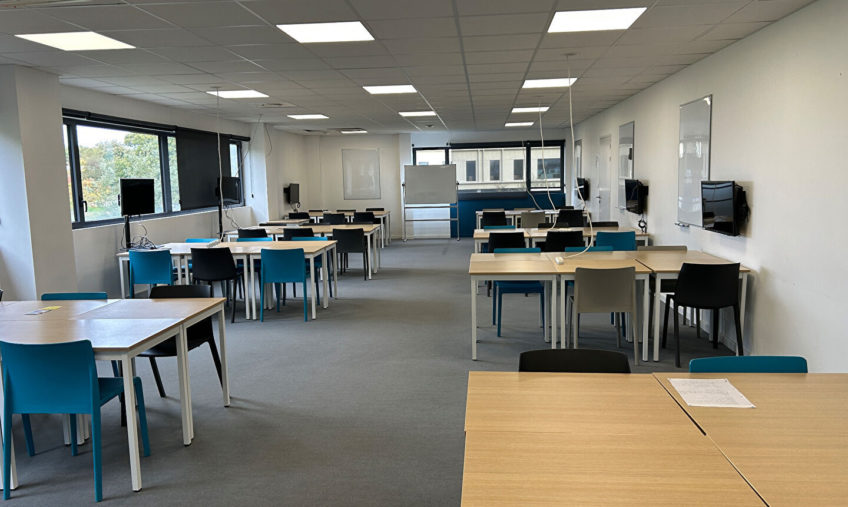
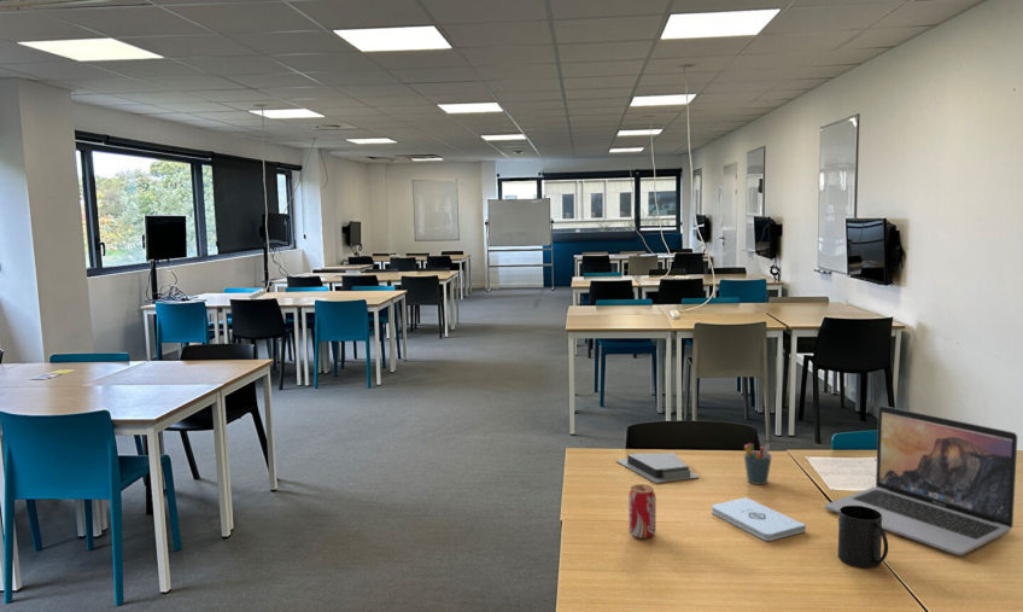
+ beverage can (642, 511)
+ mug (865, 538)
+ laptop (914, 473)
+ pen holder (756, 460)
+ notepad (755, 518)
+ architectural model (662, 462)
